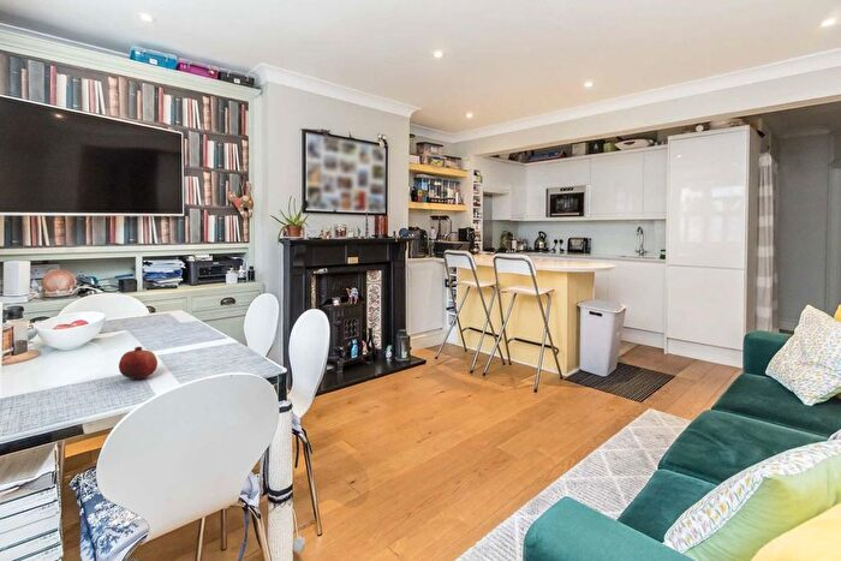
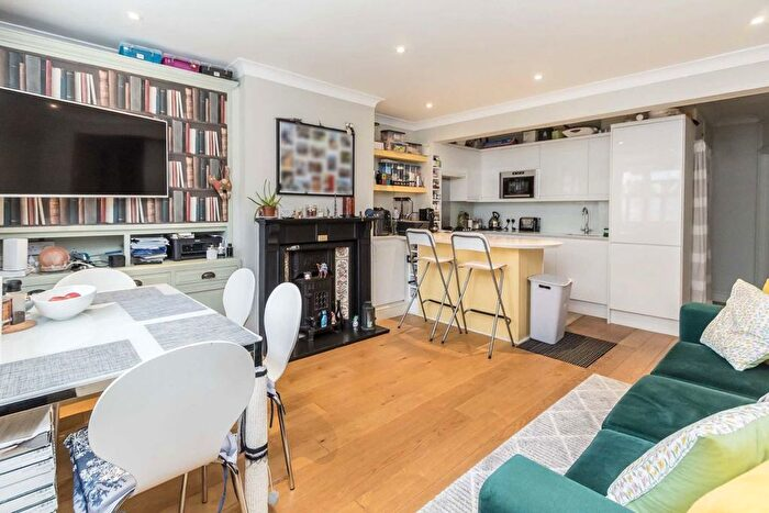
- fruit (138, 363)
